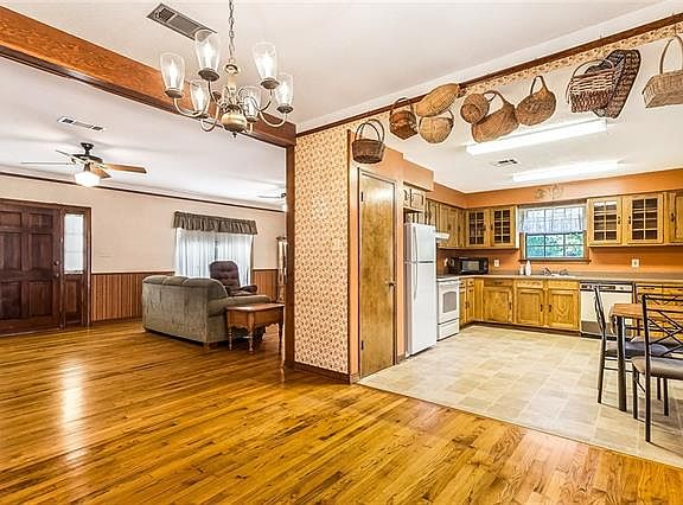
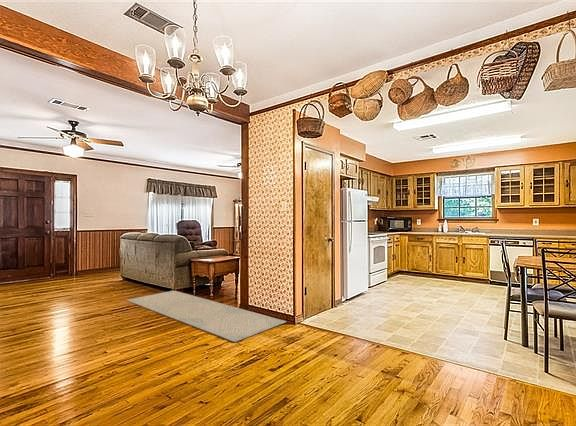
+ rug (196, 309)
